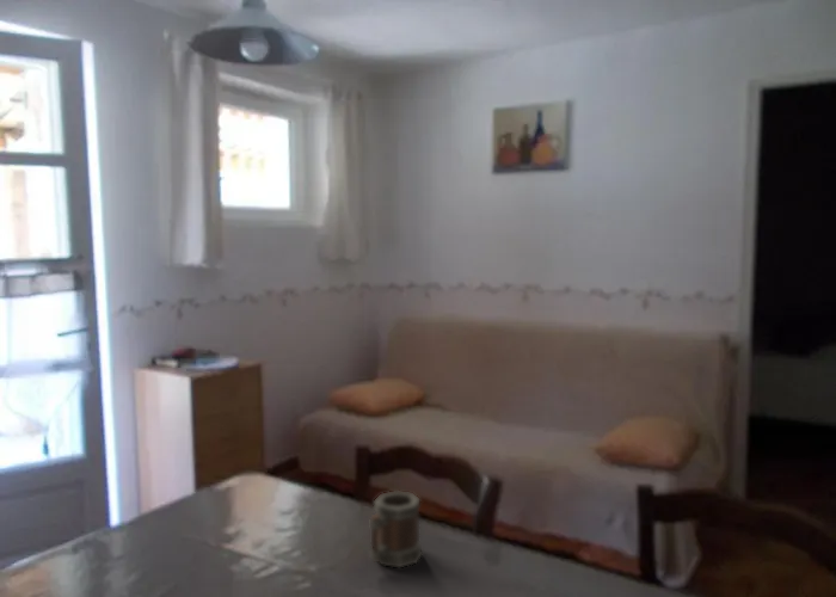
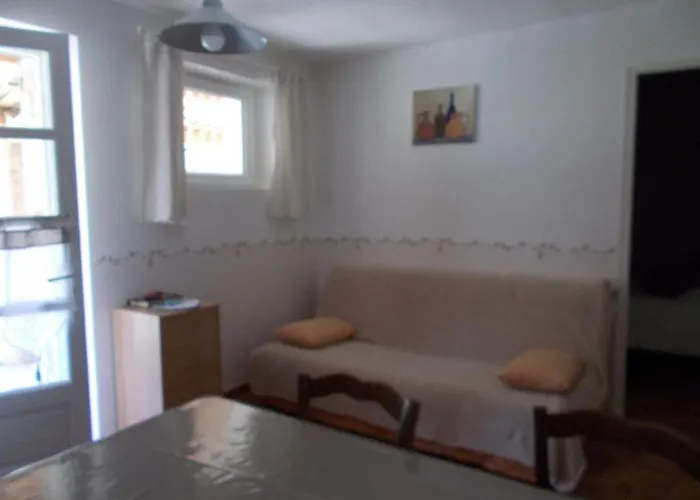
- mug (393, 529)
